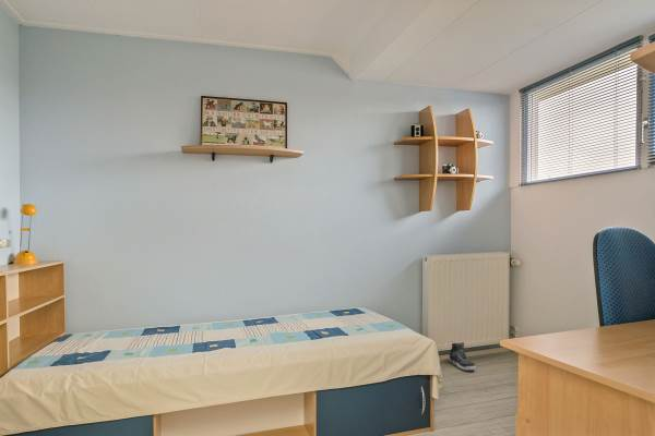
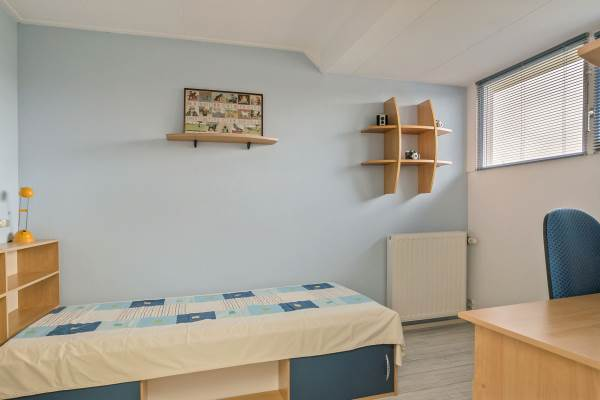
- sneaker (461, 354)
